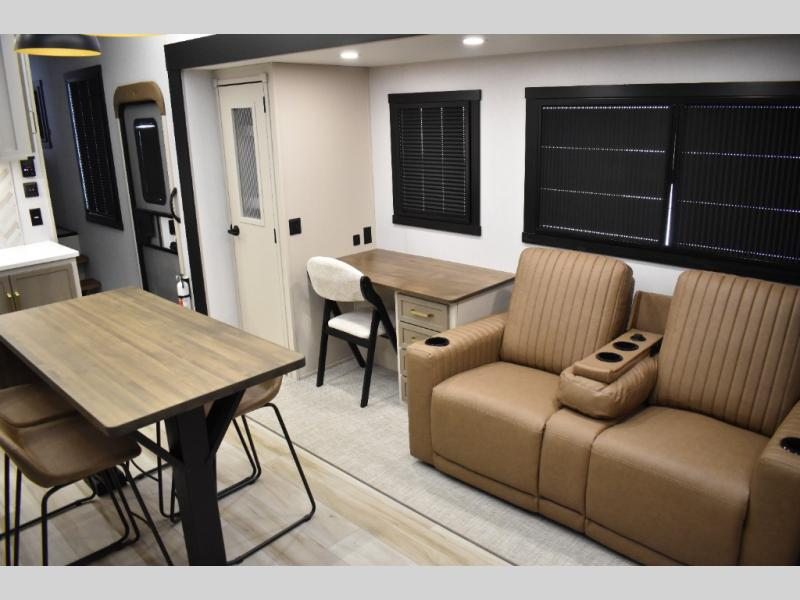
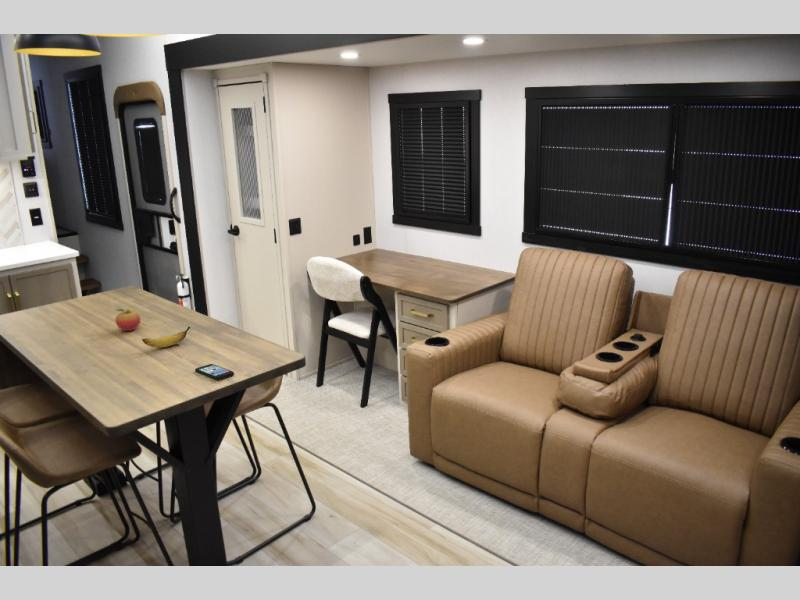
+ fruit (127, 318)
+ smartphone (214, 371)
+ banana (167, 338)
